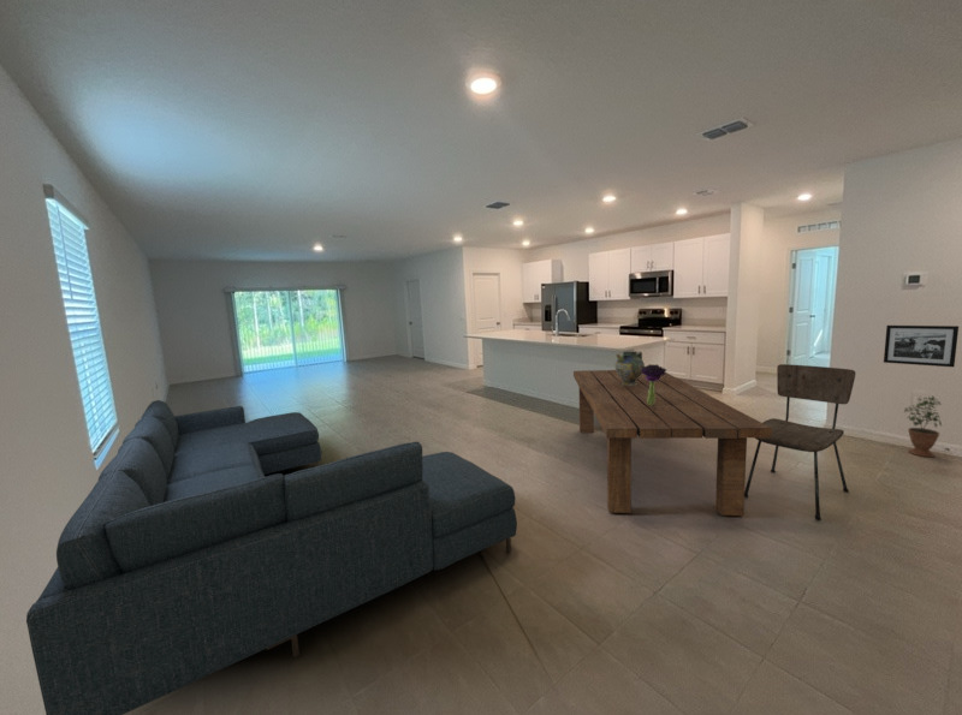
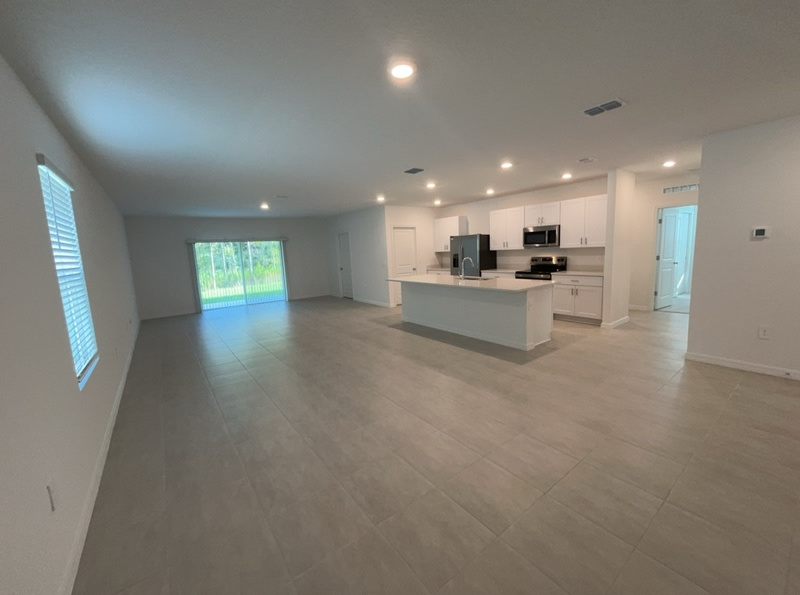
- bouquet (652, 385)
- picture frame (919, 345)
- sofa (292, 460)
- dining table (640, 427)
- dining chair (797, 434)
- ceramic jug (628, 368)
- potted plant (921, 423)
